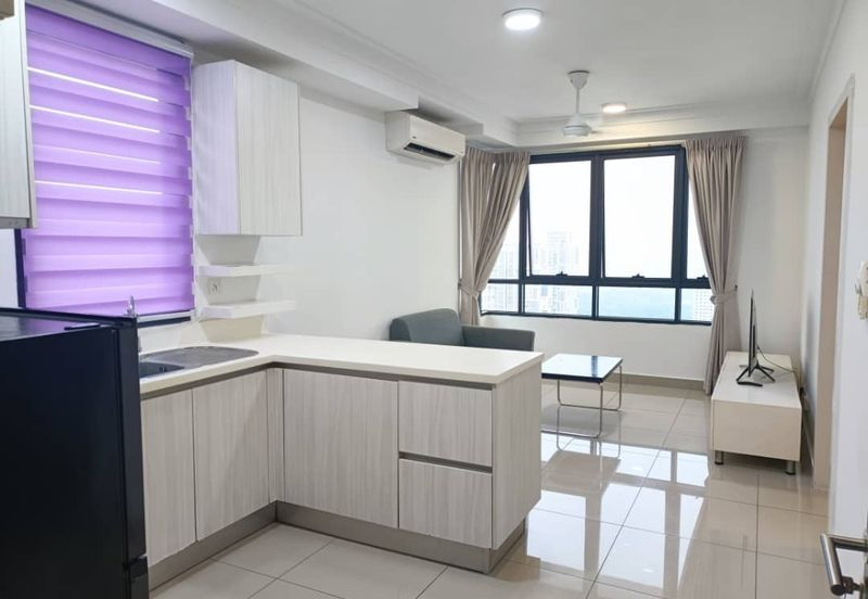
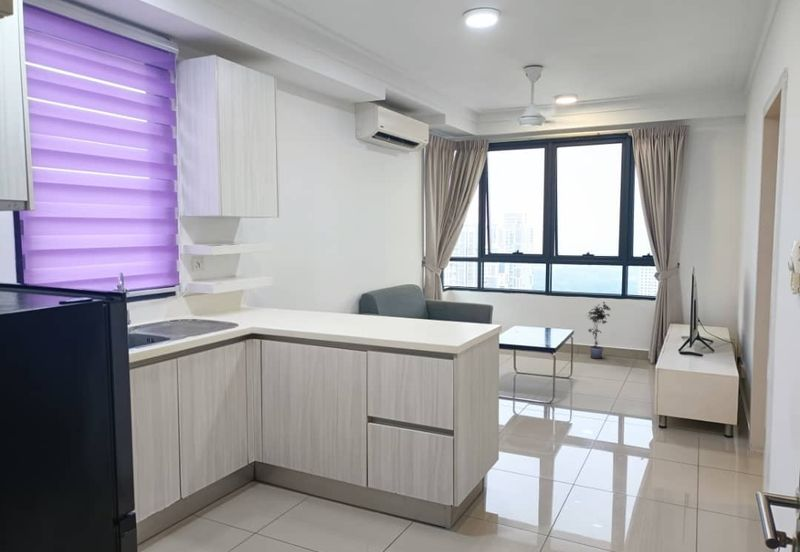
+ potted plant (597, 330)
